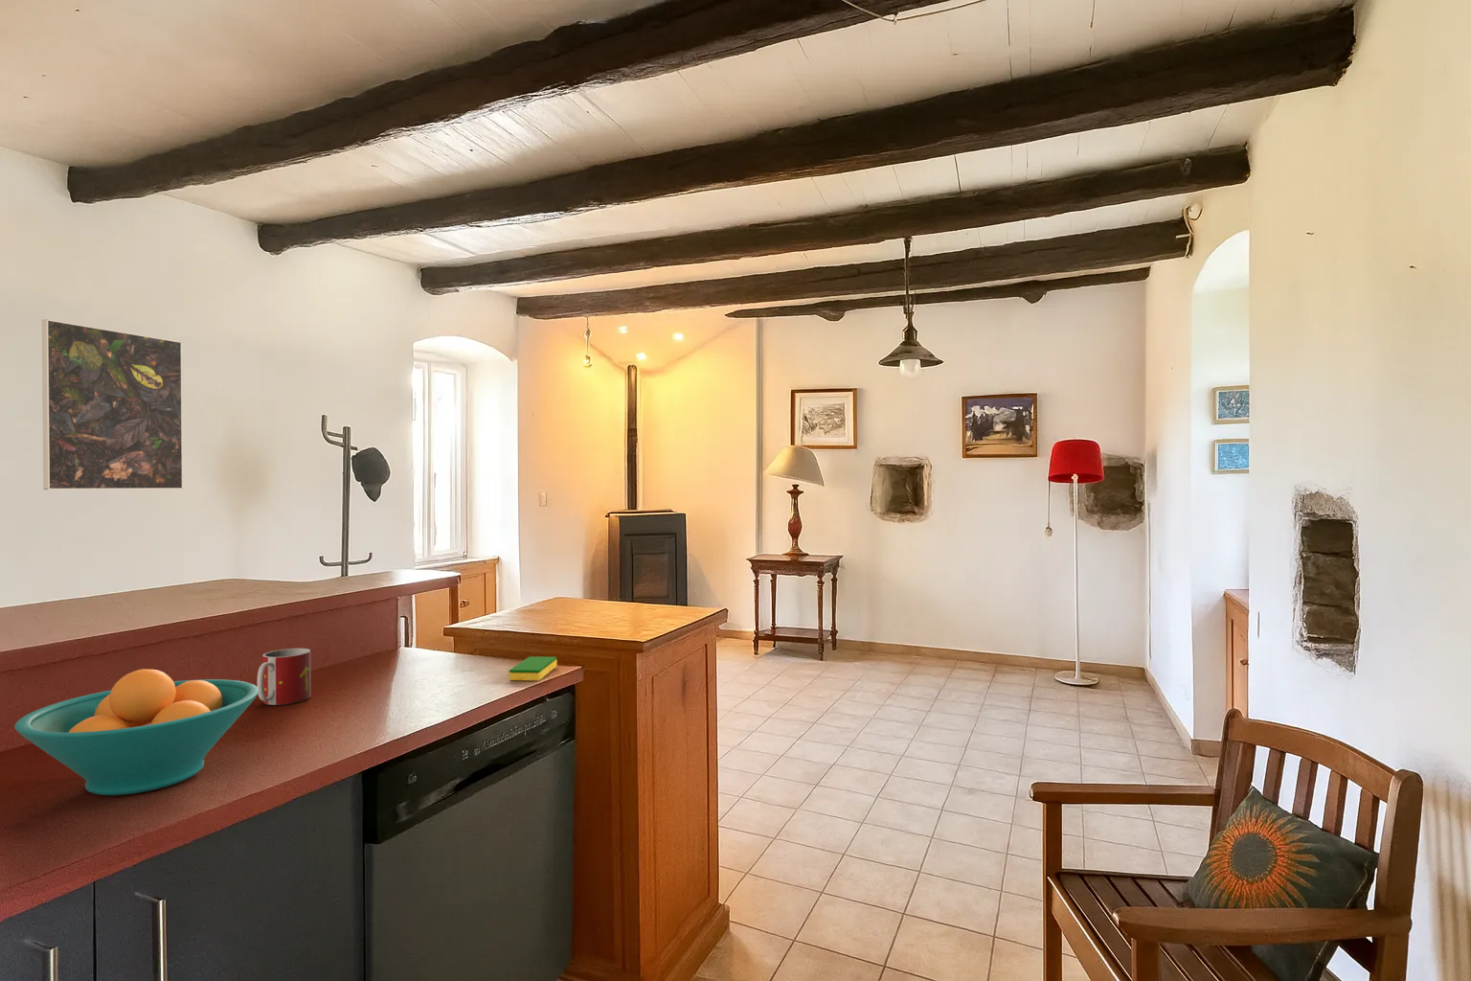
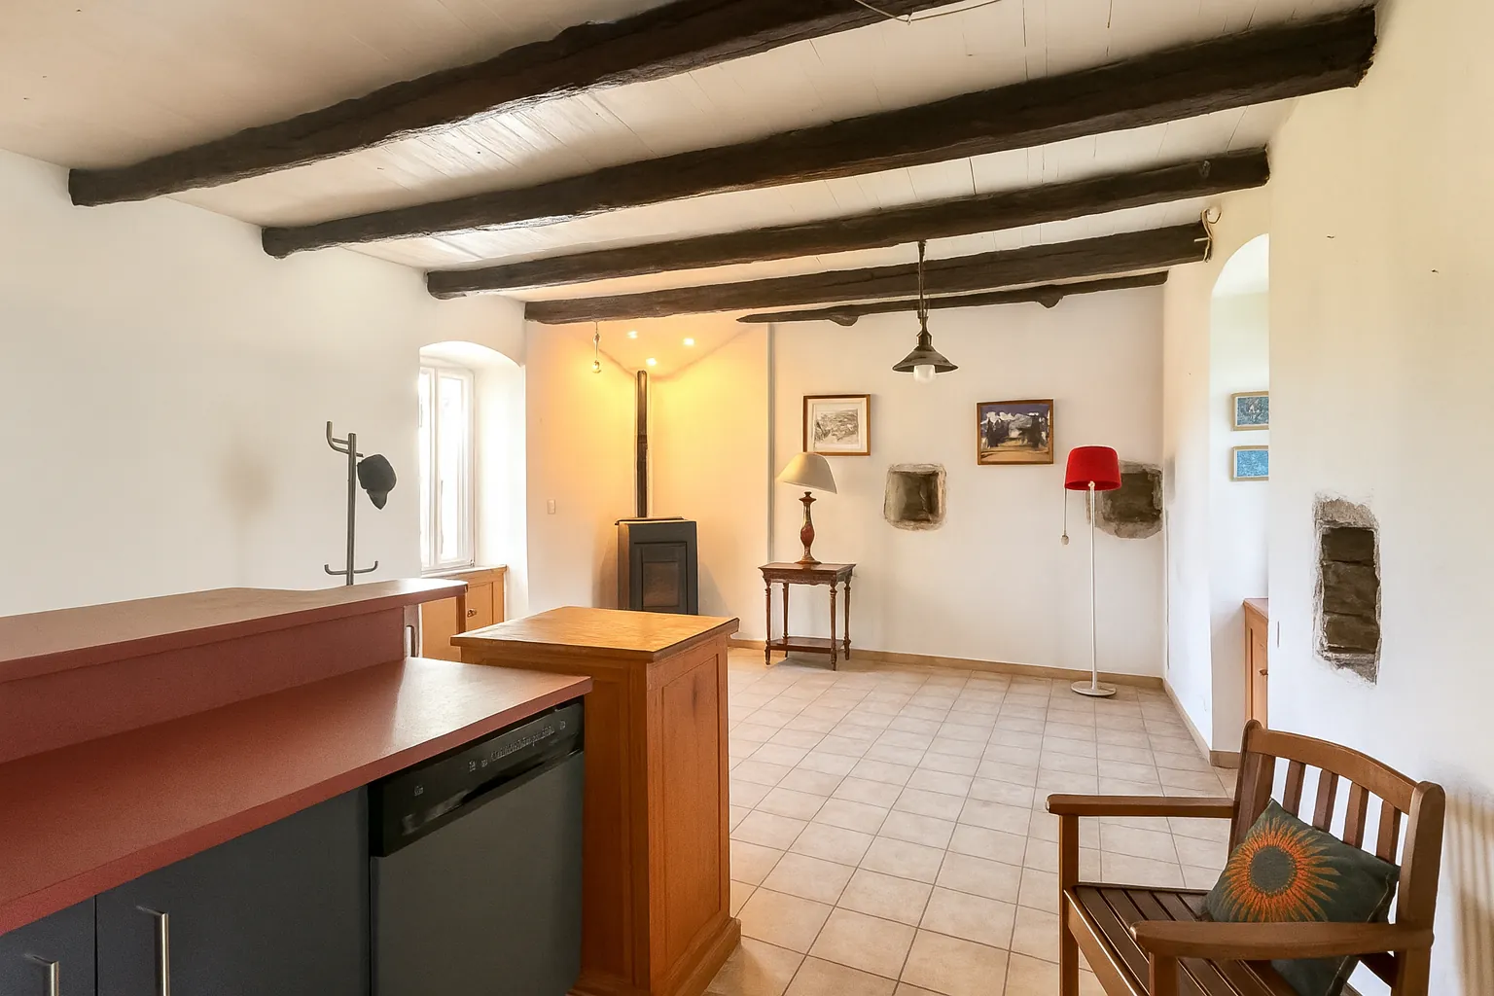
- dish sponge (533, 668)
- mug (280, 678)
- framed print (117, 409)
- fruit bowl (147, 724)
